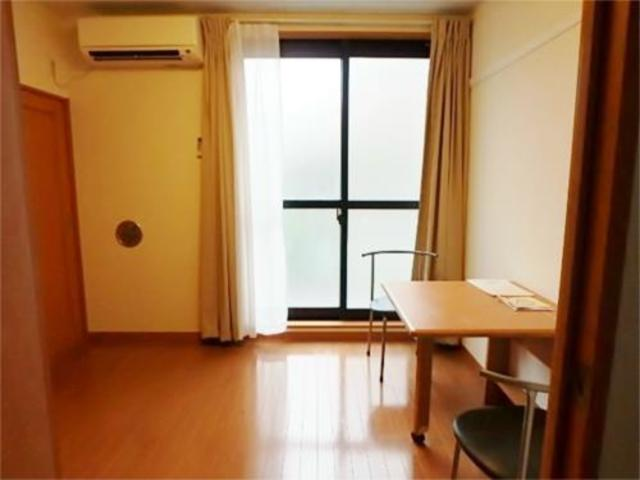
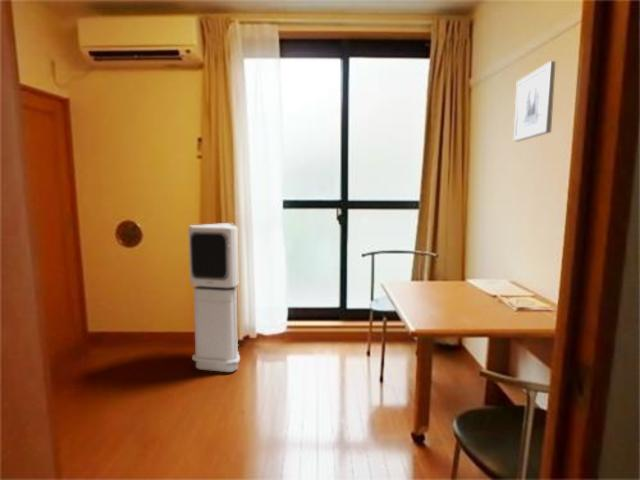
+ wall art (532, 105)
+ air purifier (221, 294)
